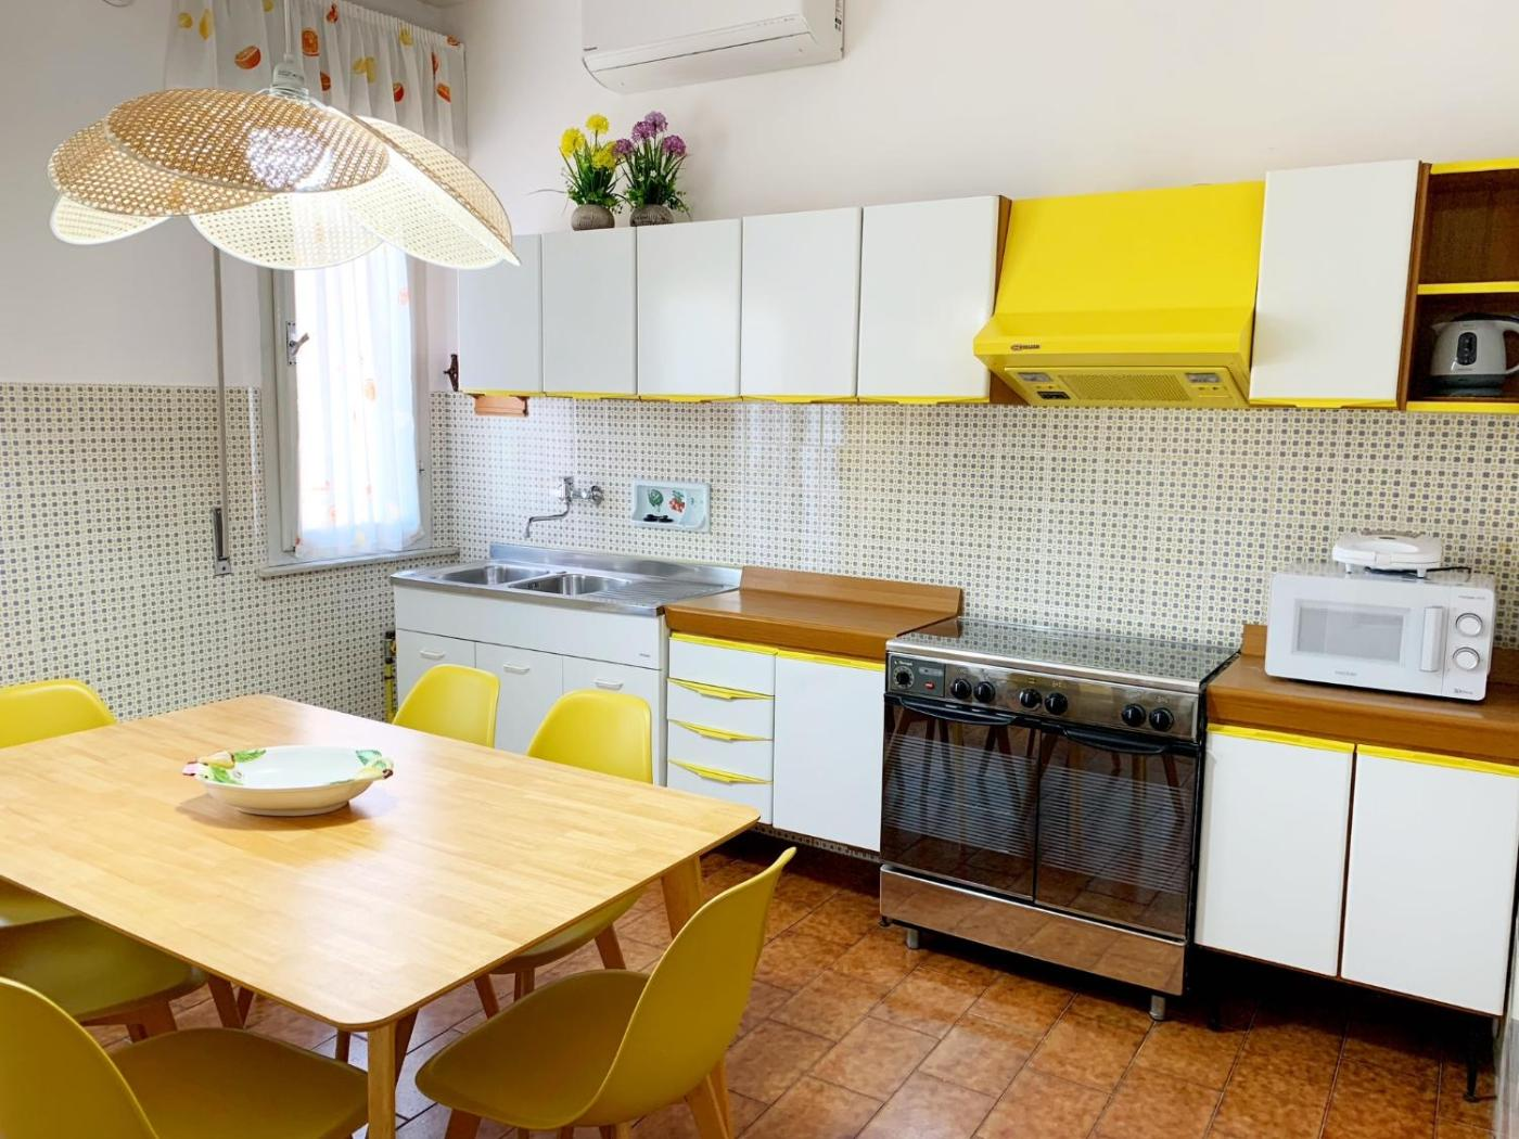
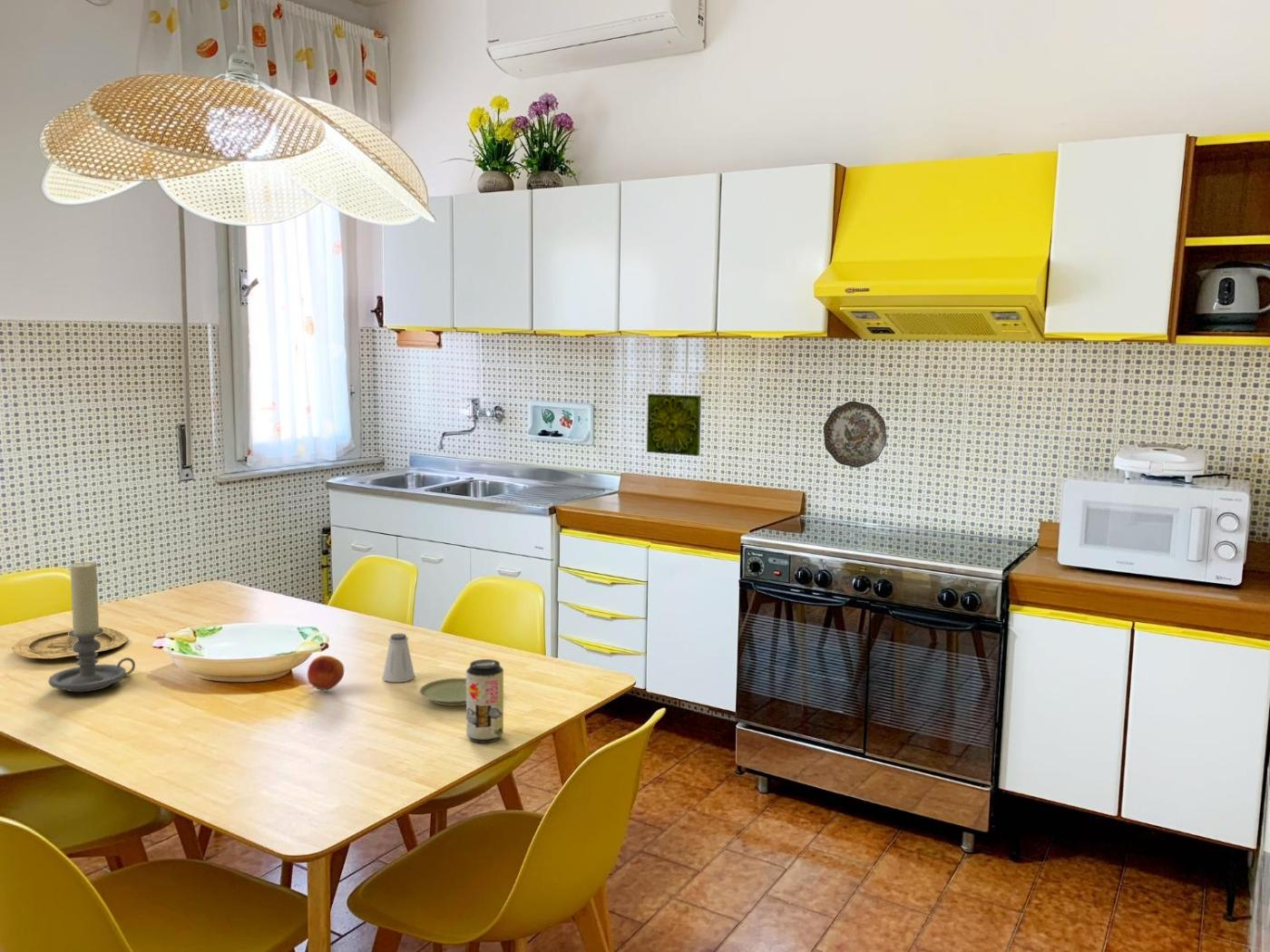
+ decorative tile (673, 424)
+ plate (72, 643)
+ saltshaker (398, 656)
+ plate (455, 693)
+ apple (326, 672)
+ beverage can (484, 700)
+ candle holder (93, 622)
+ decorative plate (855, 434)
